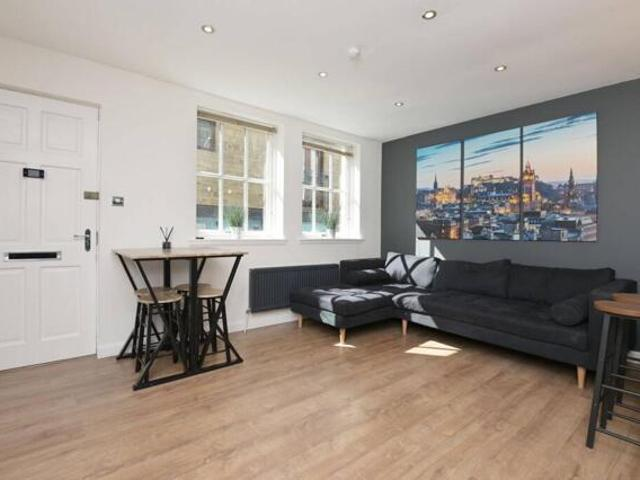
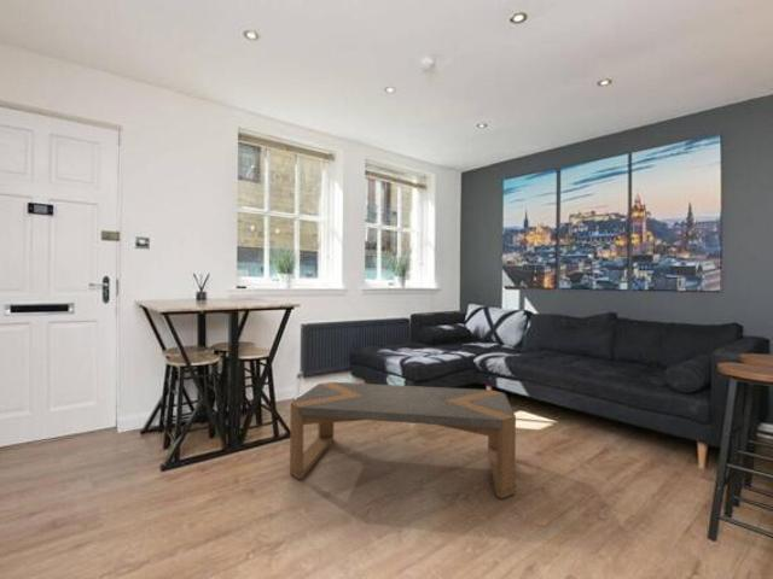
+ coffee table (402, 421)
